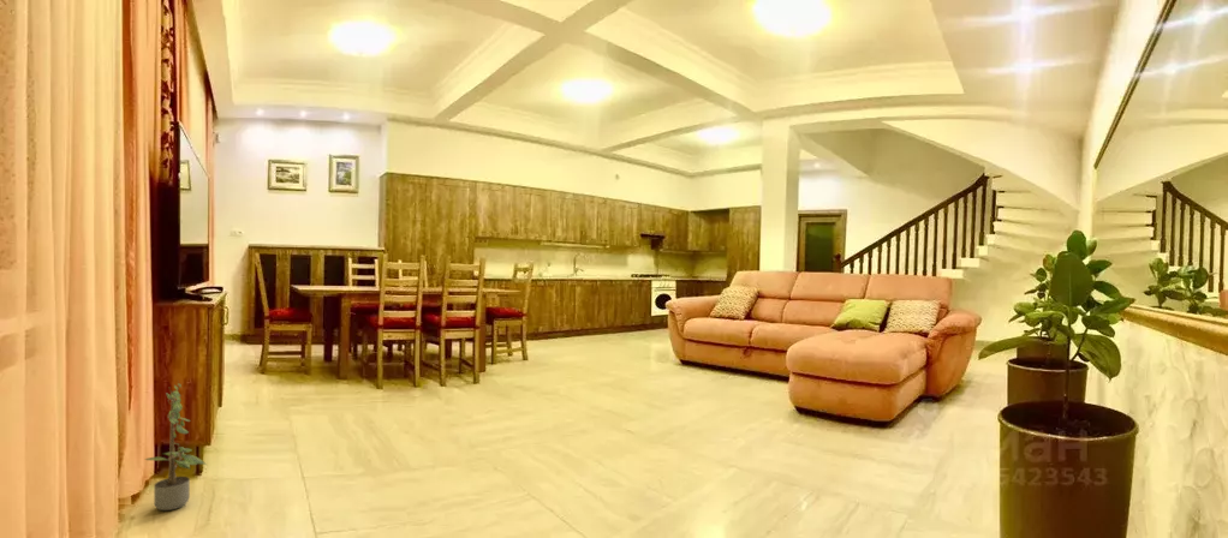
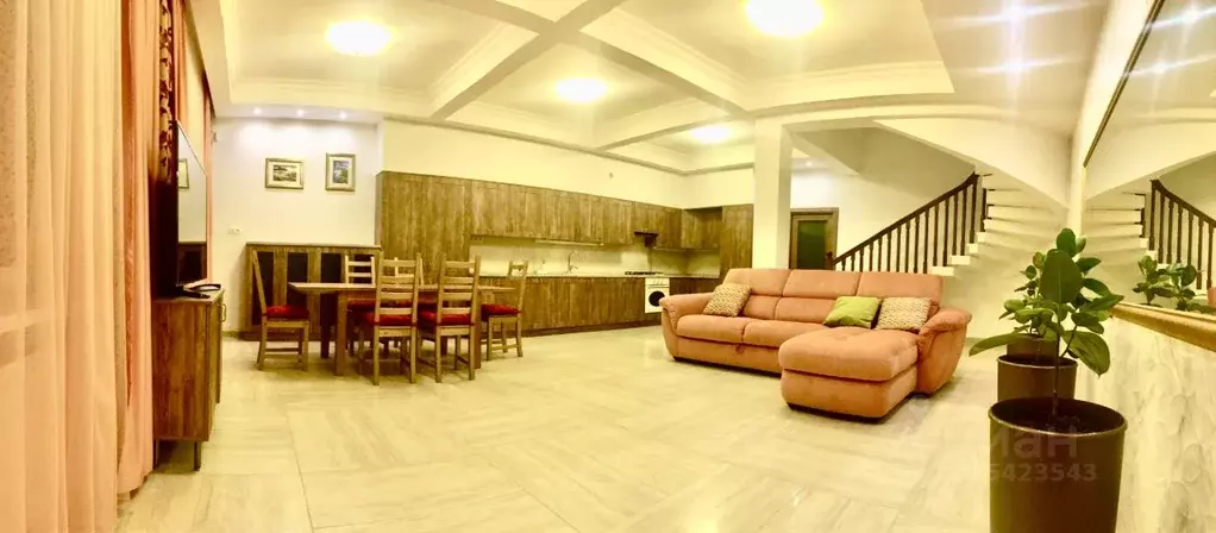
- potted plant (178, 446)
